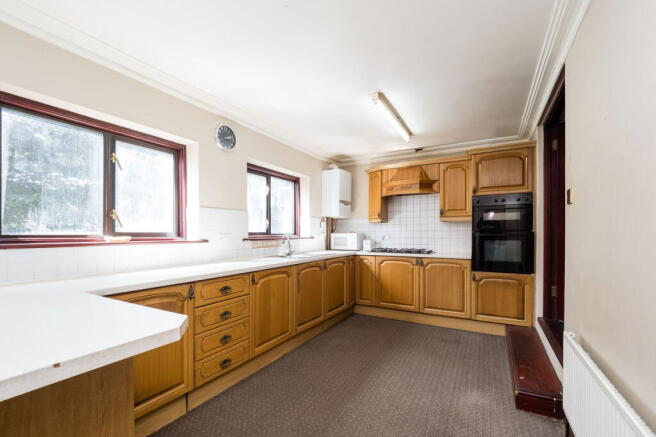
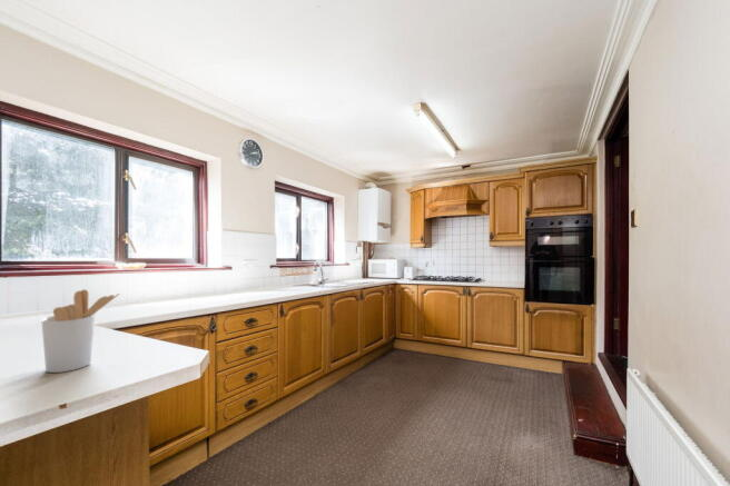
+ utensil holder (81, 328)
